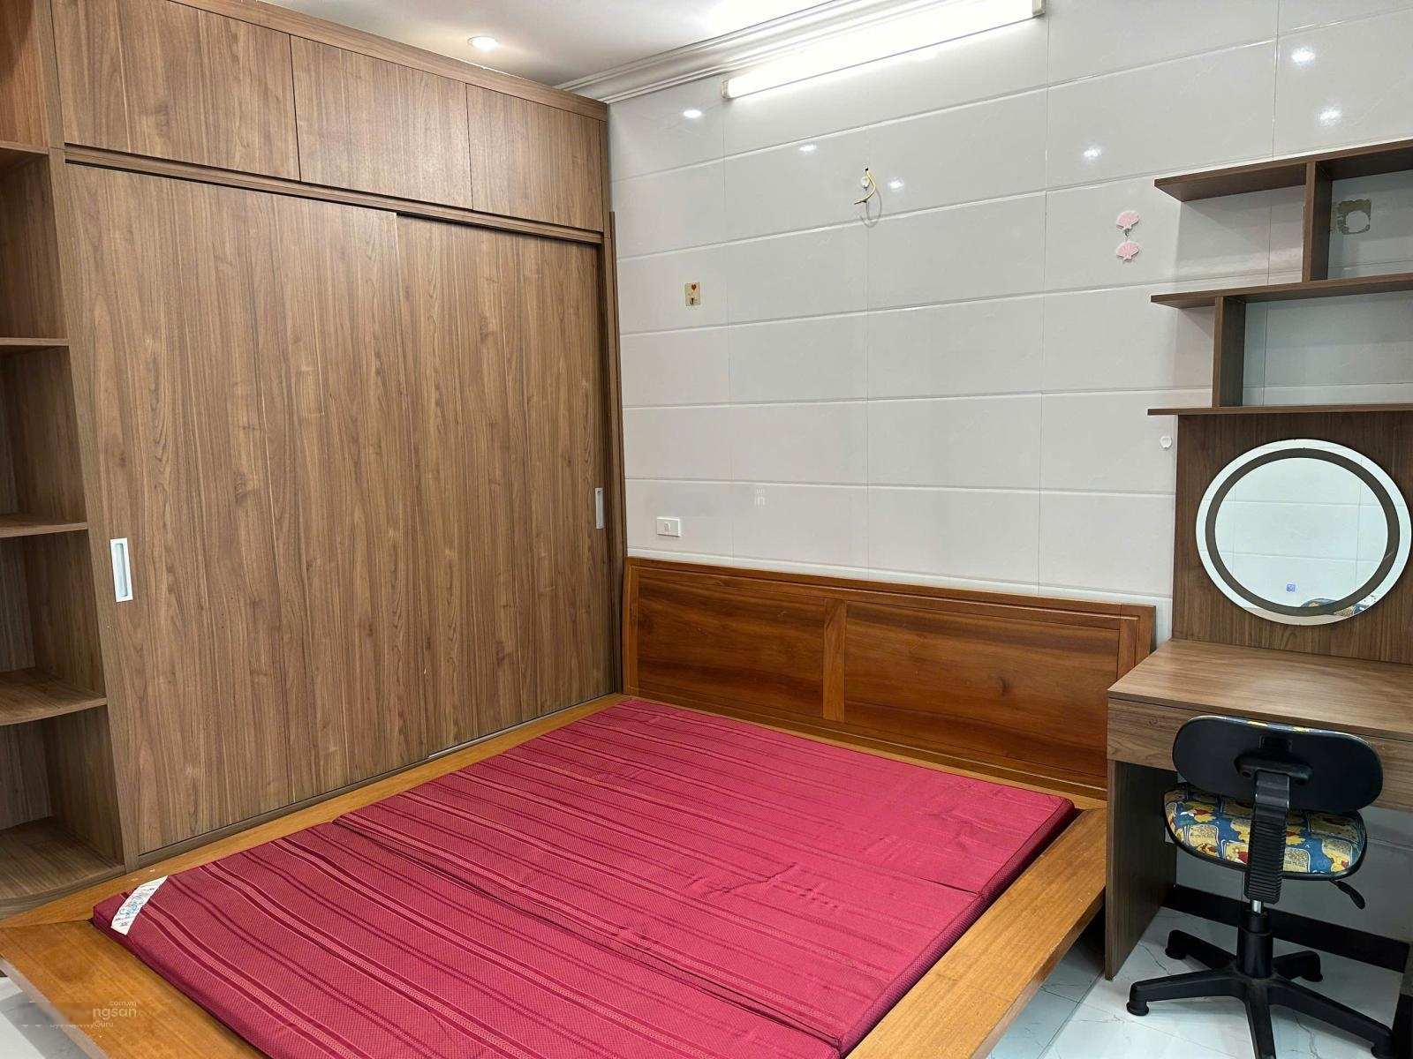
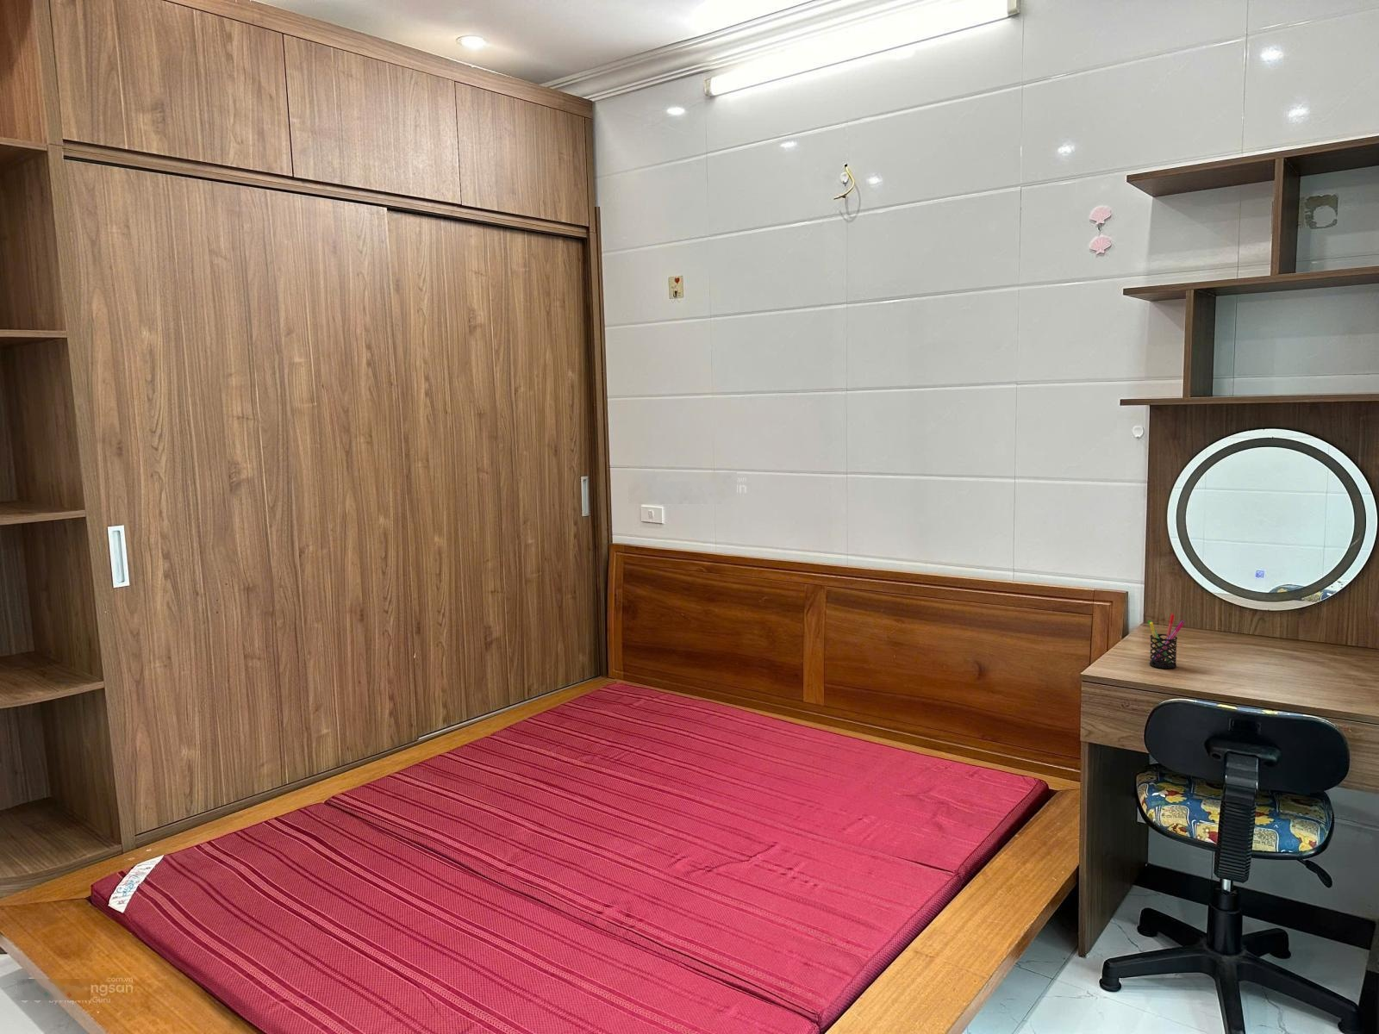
+ pen holder (1162, 640)
